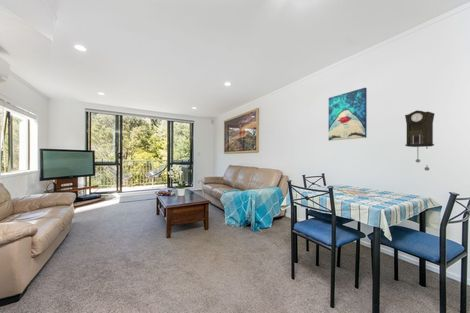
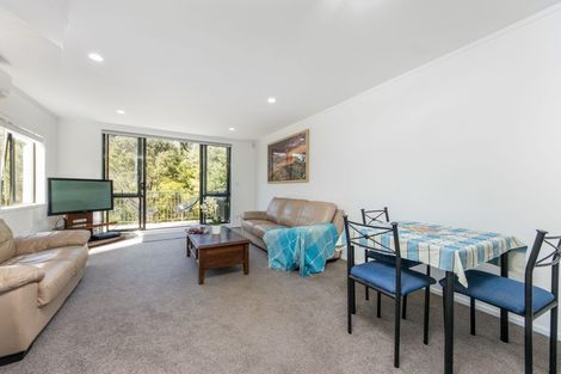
- wall art (346, 116)
- pendulum clock (419, 140)
